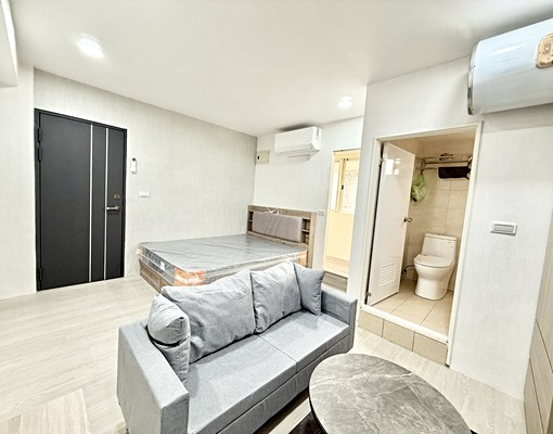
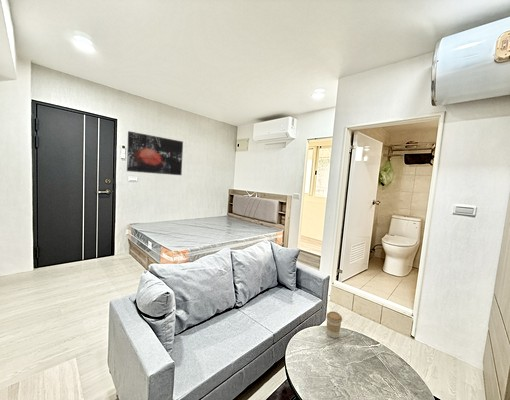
+ wall art (157, 155)
+ coffee cup (333, 324)
